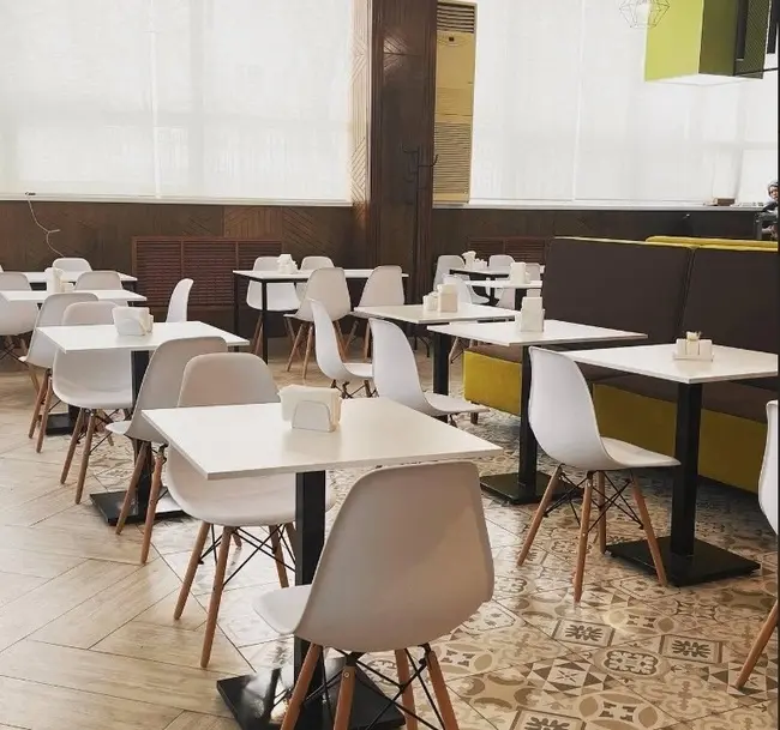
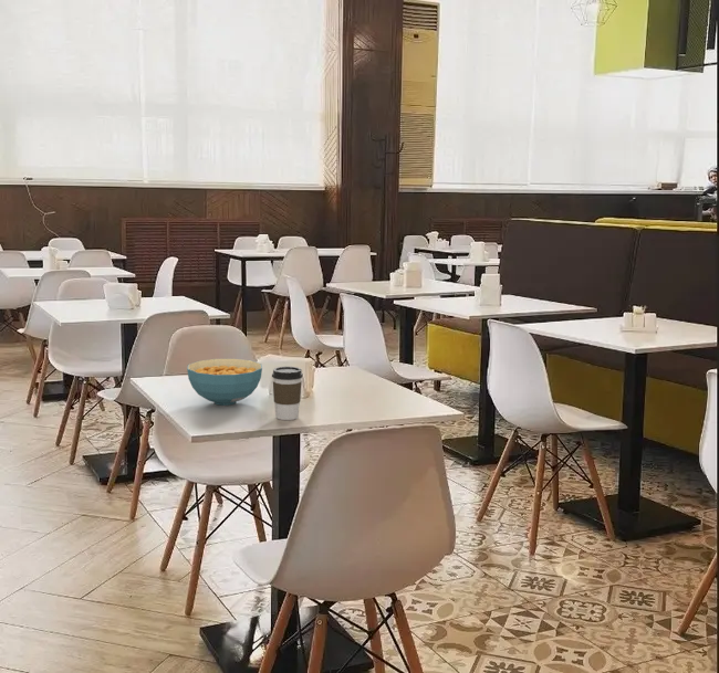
+ cereal bowl (225, 383)
+ coffee cup (286, 392)
